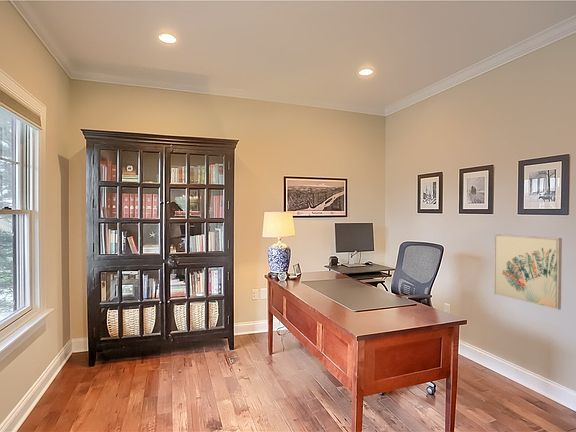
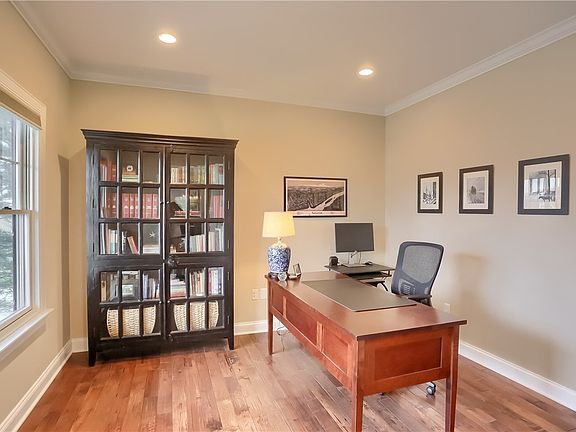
- wall art (524, 268)
